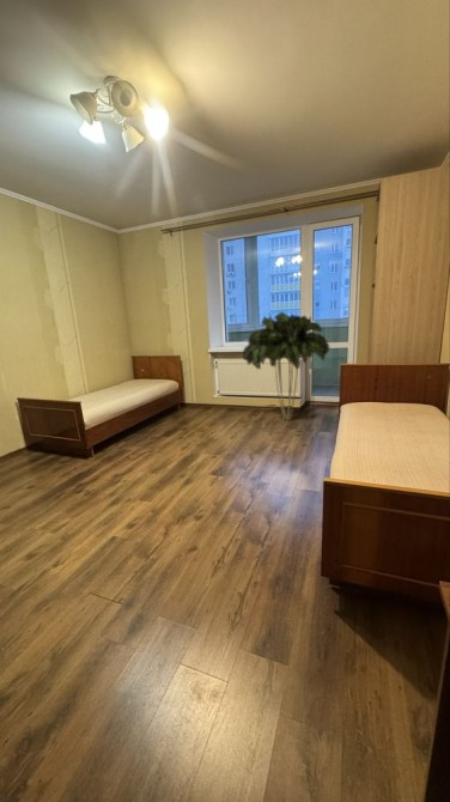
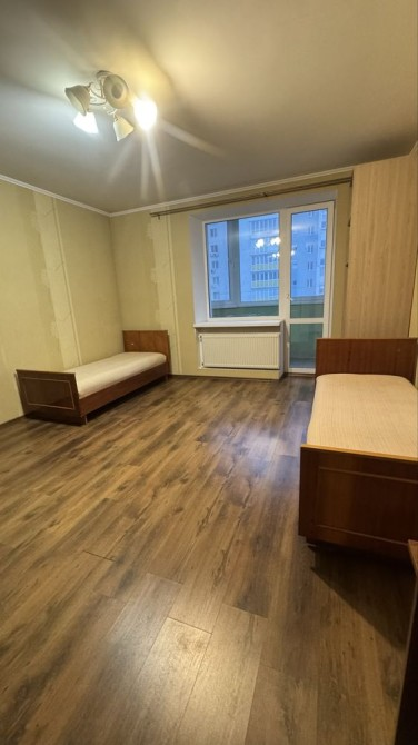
- indoor plant (288, 367)
